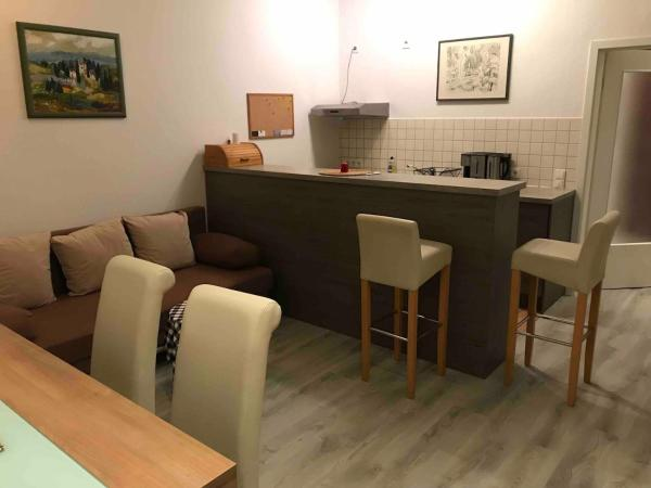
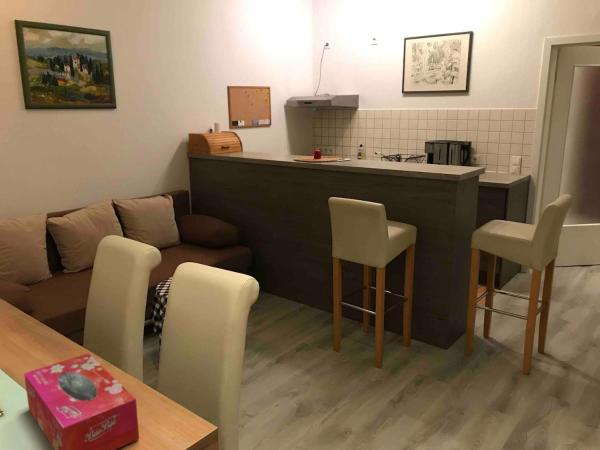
+ tissue box (79, 404)
